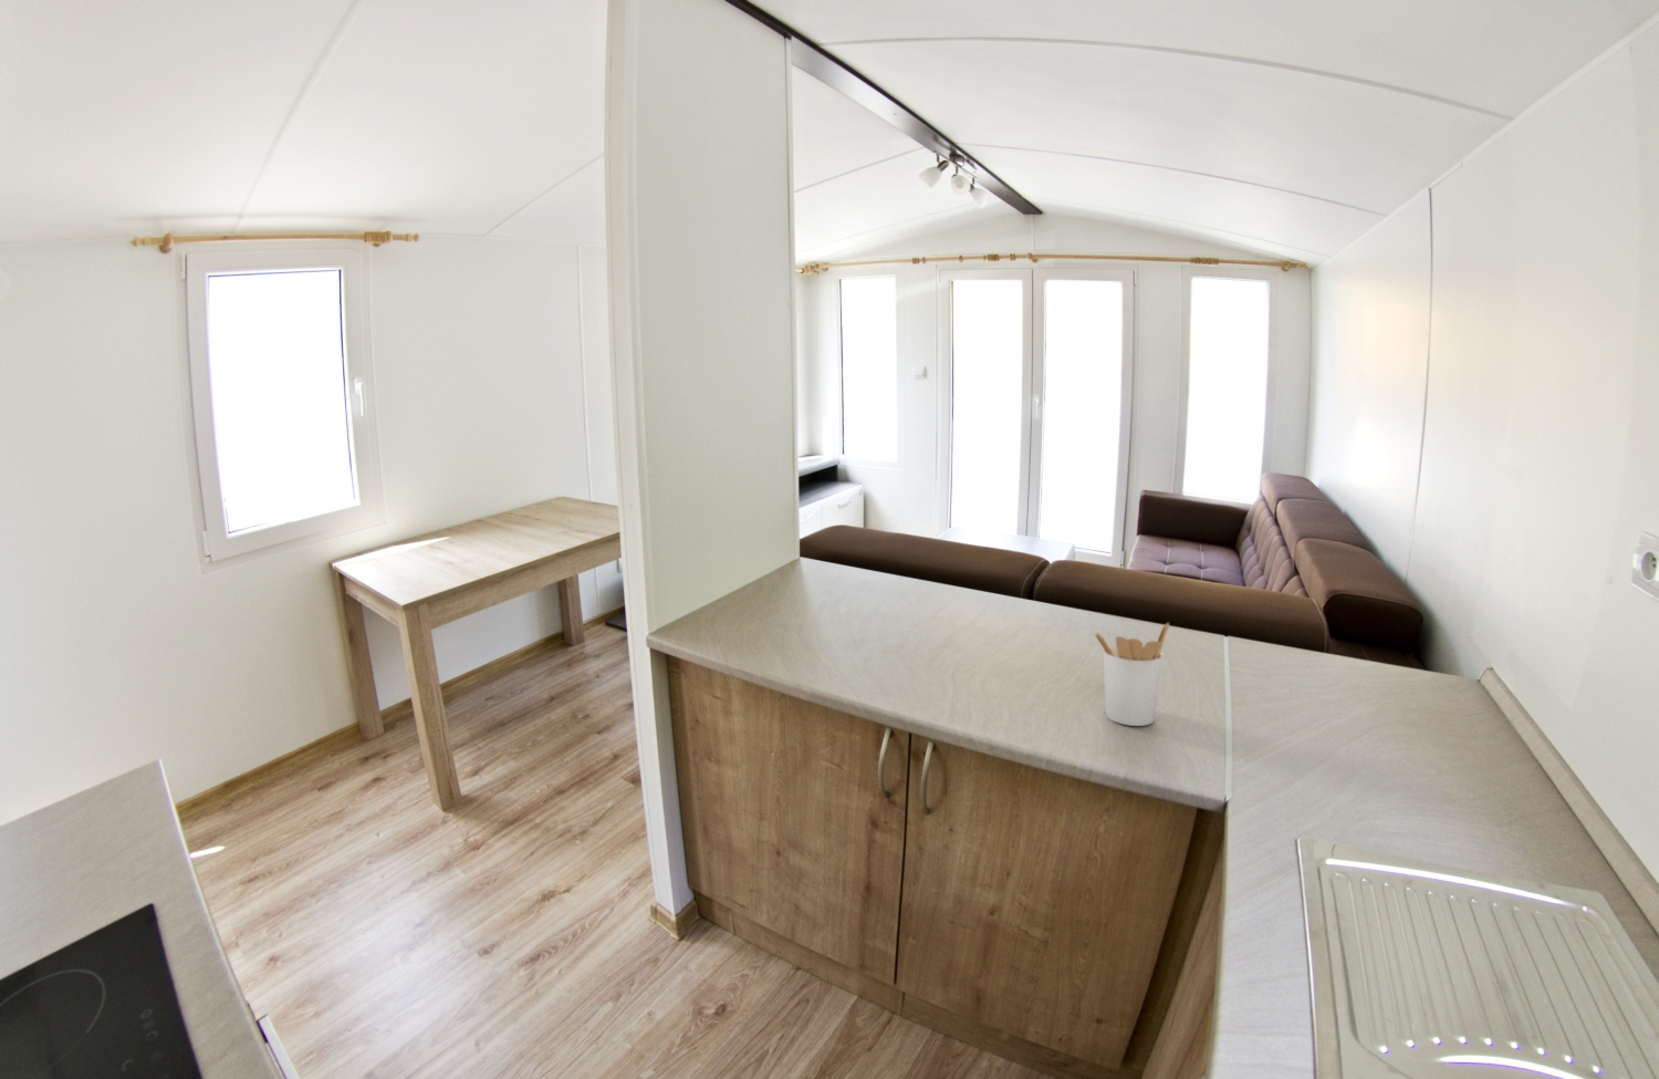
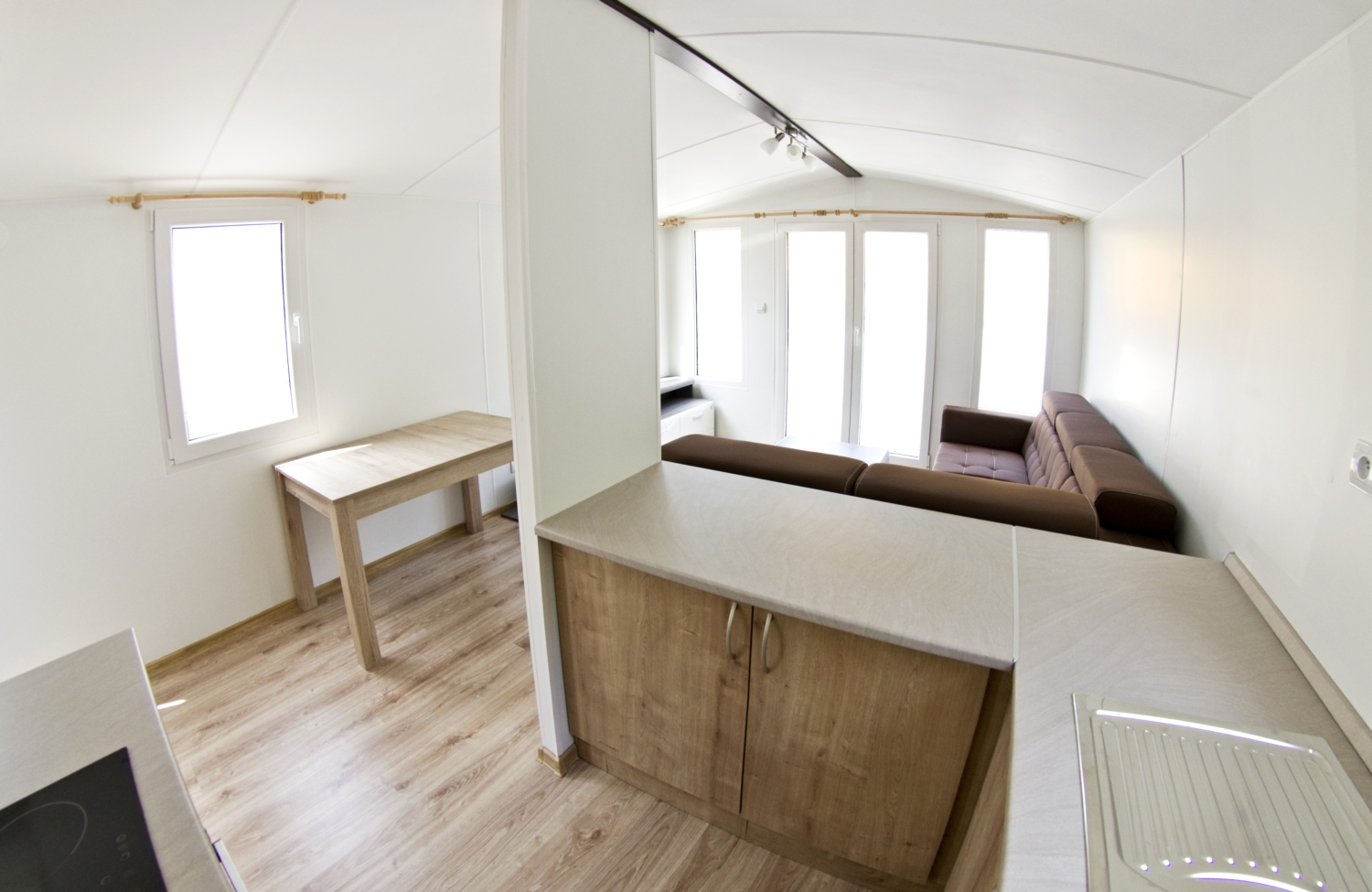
- utensil holder (1133, 673)
